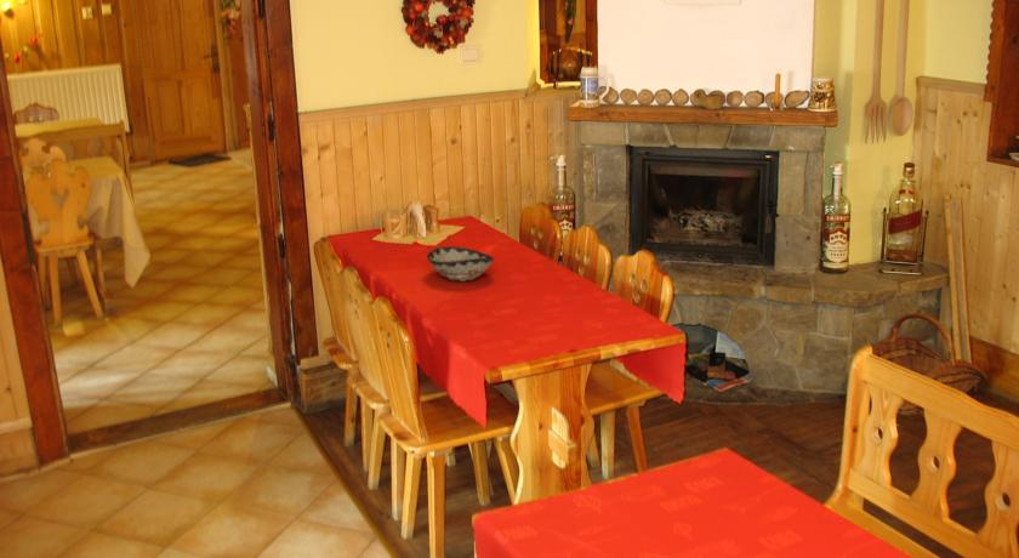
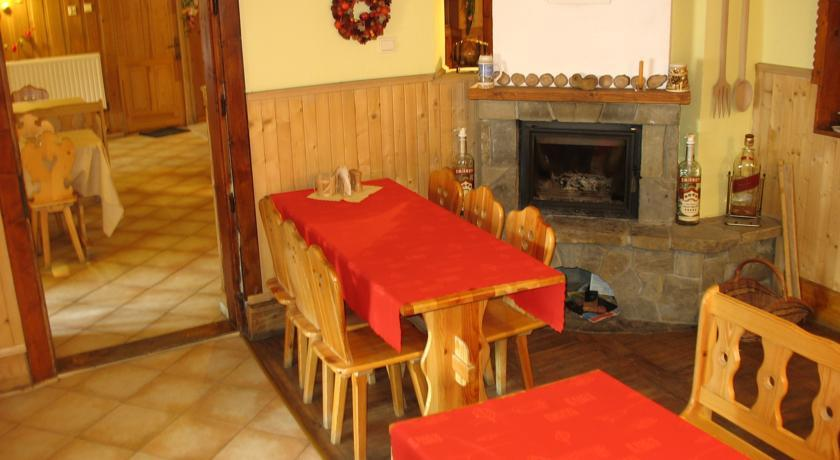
- decorative bowl (460, 264)
